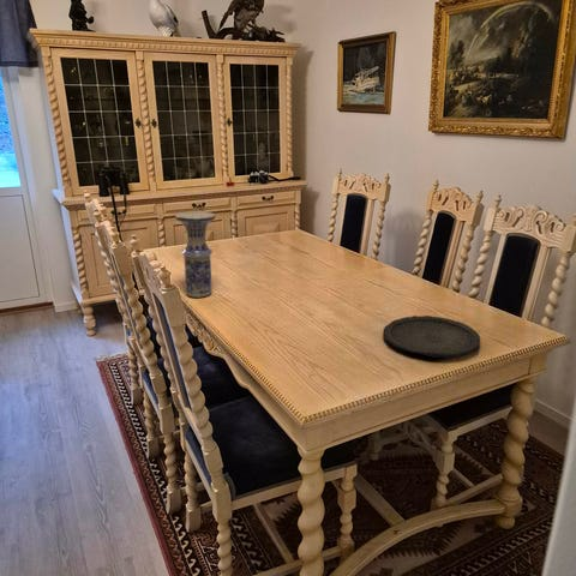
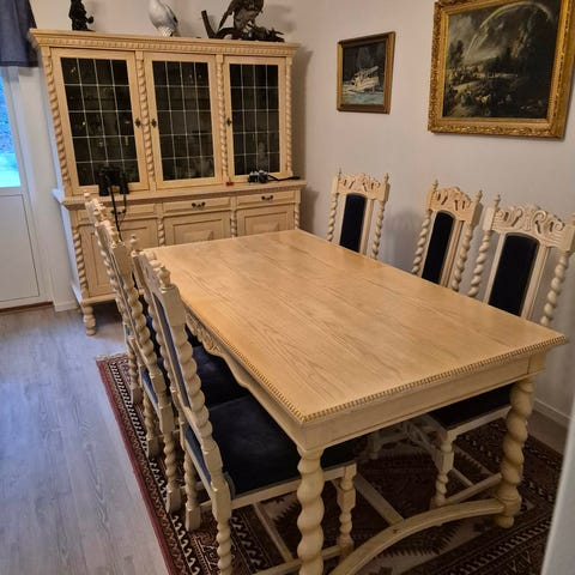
- vase (198, 254)
- plate (430, 336)
